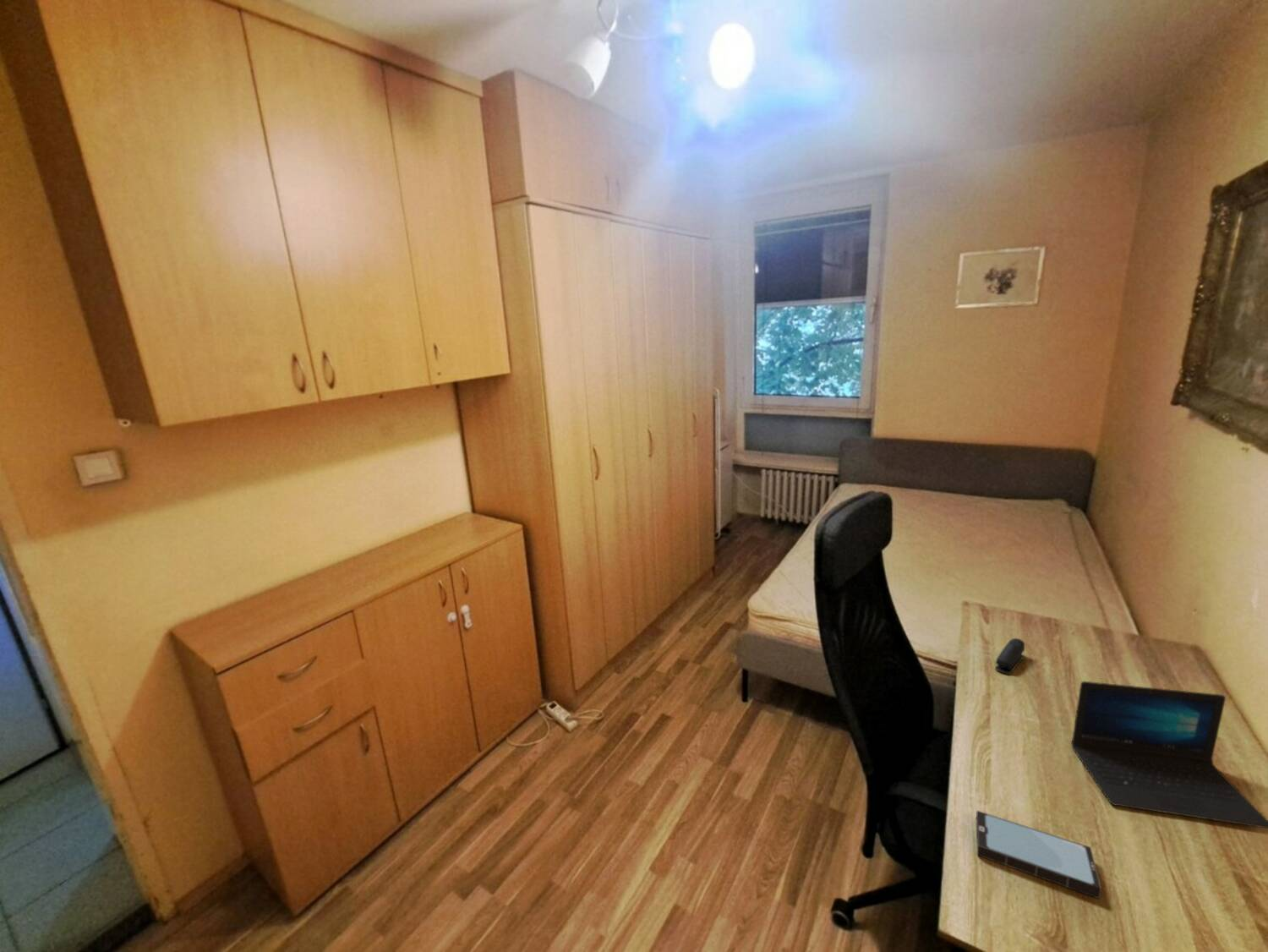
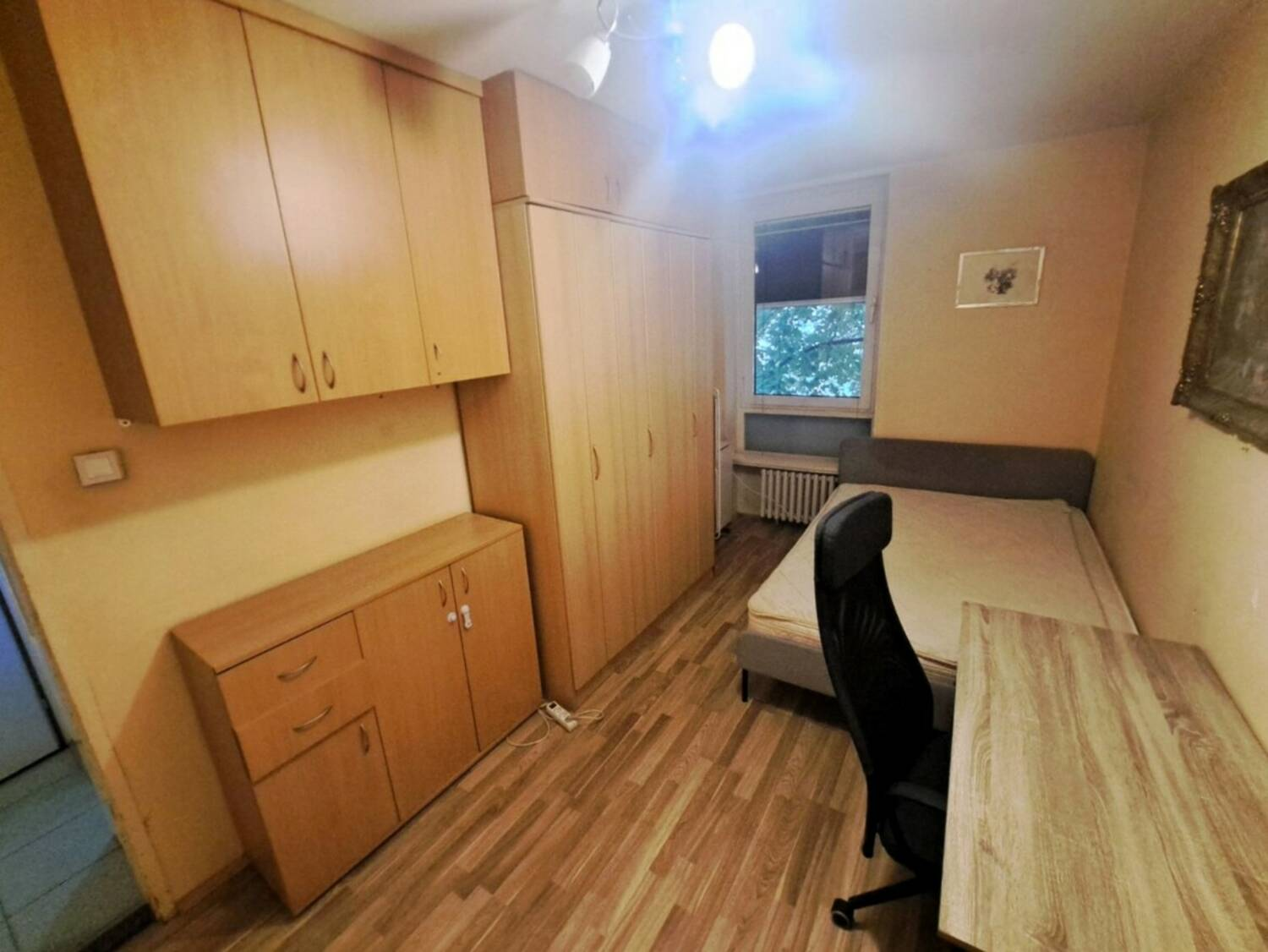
- stapler (1010, 654)
- laptop (1167, 748)
- smartphone (1033, 851)
